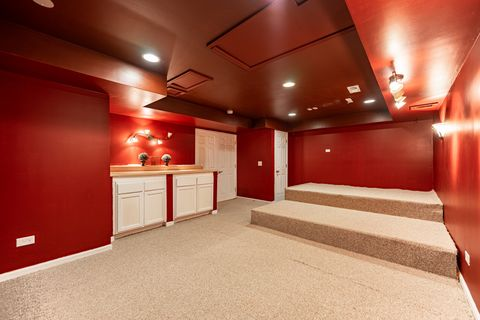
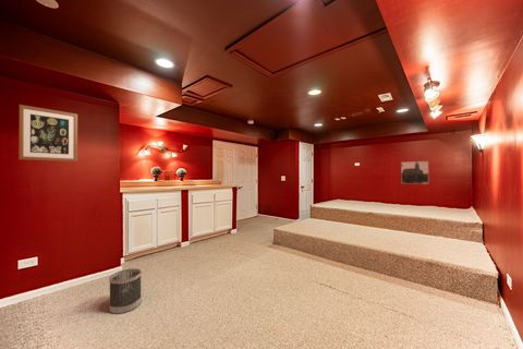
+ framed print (414, 172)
+ wastebasket (125, 289)
+ wall art (50, 134)
